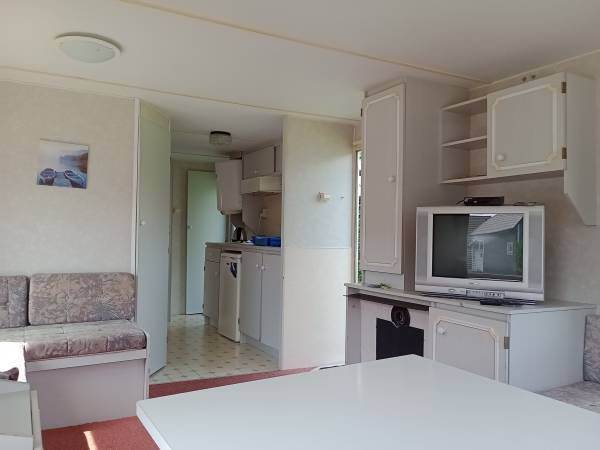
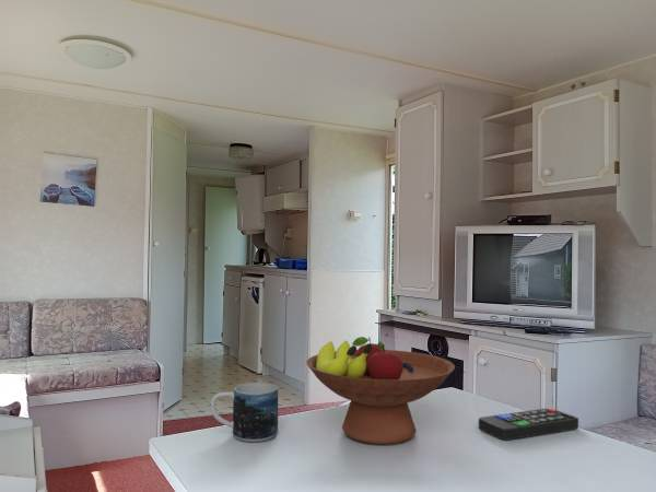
+ remote control (528, 422)
+ mug (244, 411)
+ fruit bowl (379, 384)
